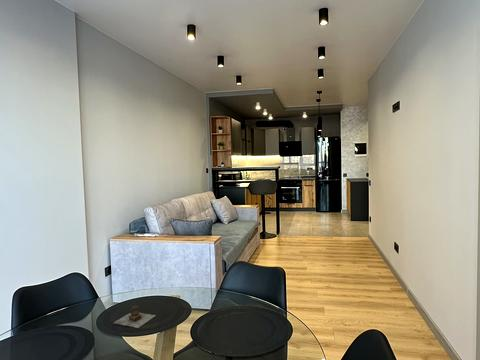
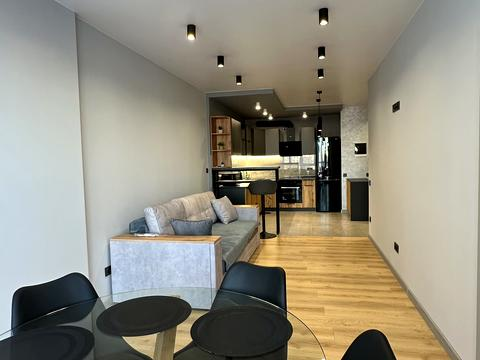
- teapot (135, 312)
